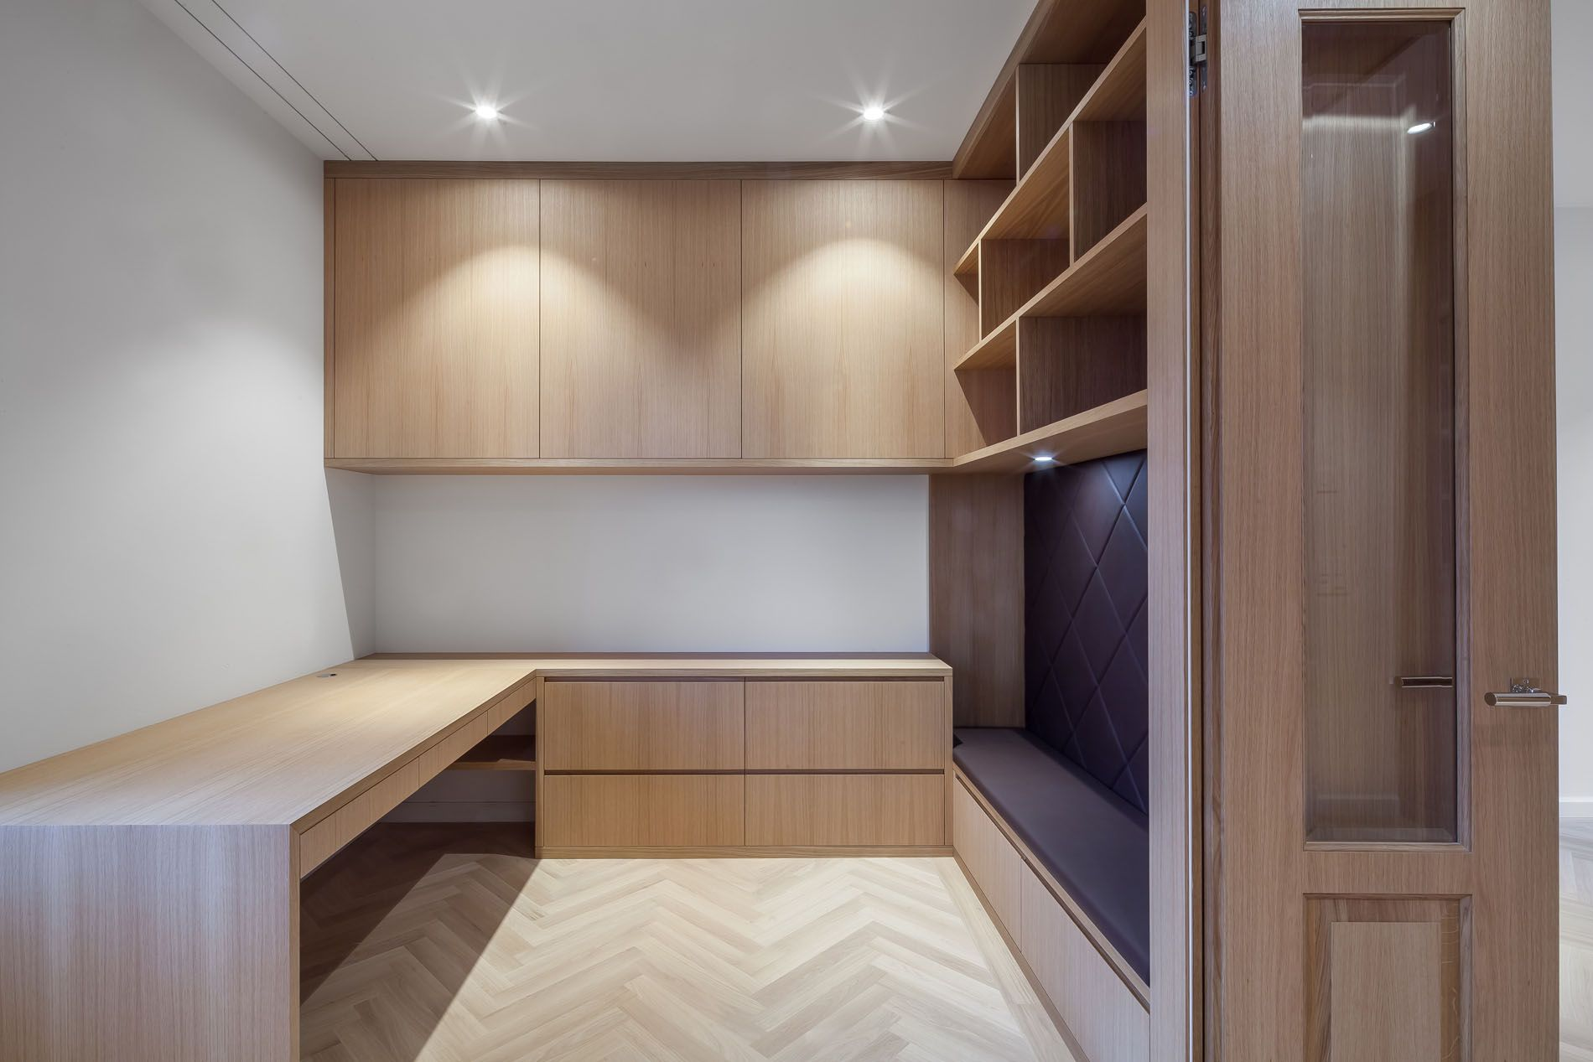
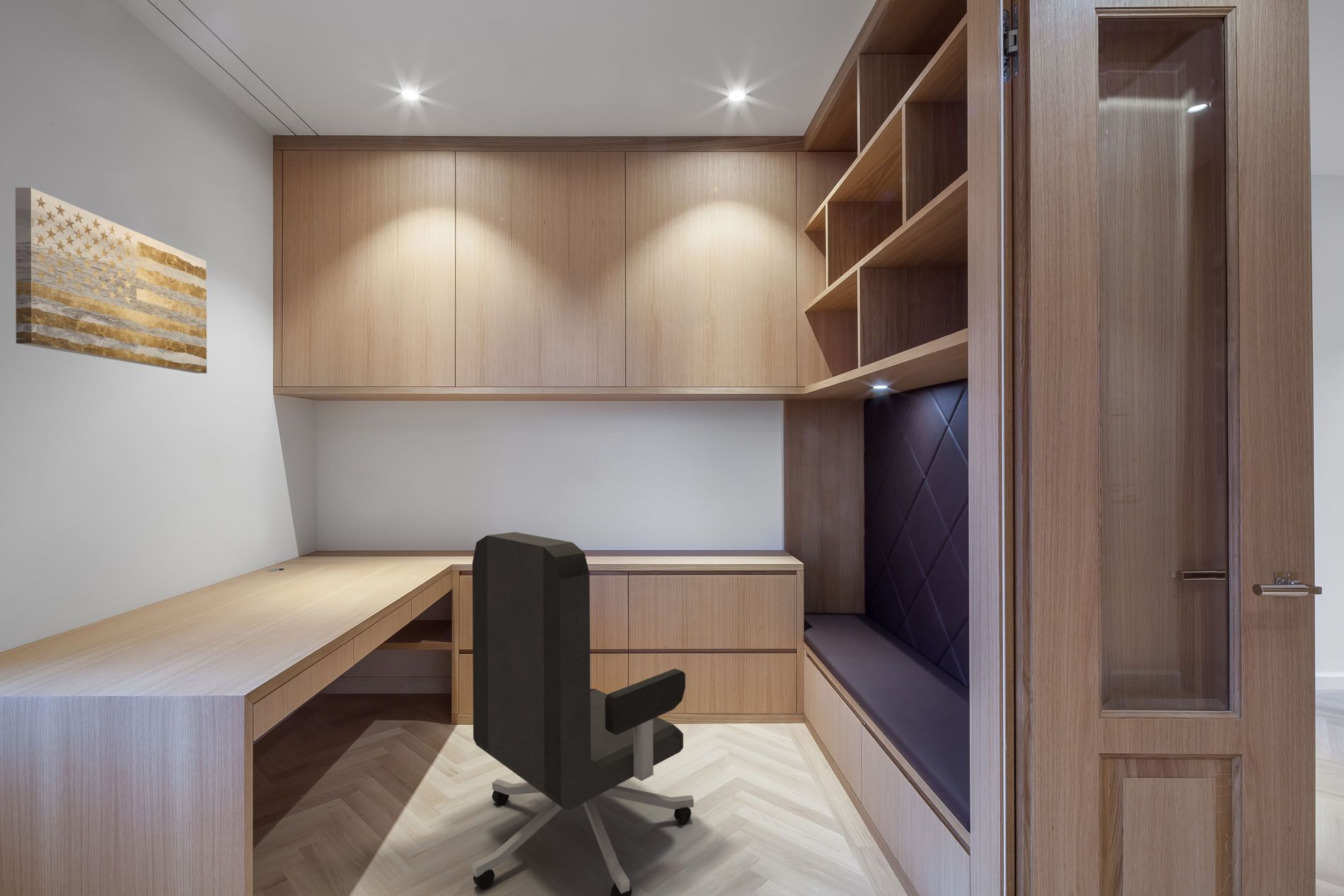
+ wall art (127, 295)
+ office chair (572, 683)
